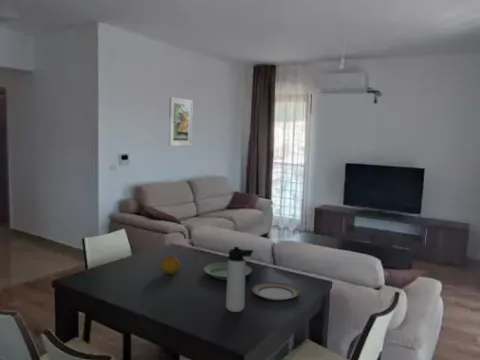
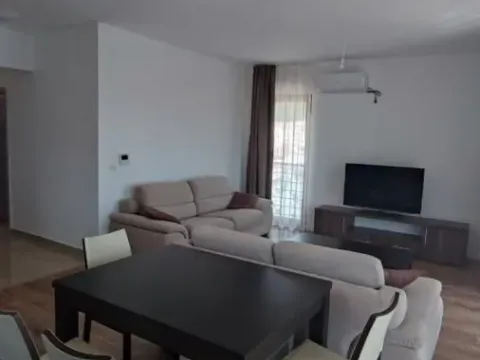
- fruit (170, 264)
- plate (226, 271)
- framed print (181, 122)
- thermos bottle (239, 279)
- plate (275, 292)
